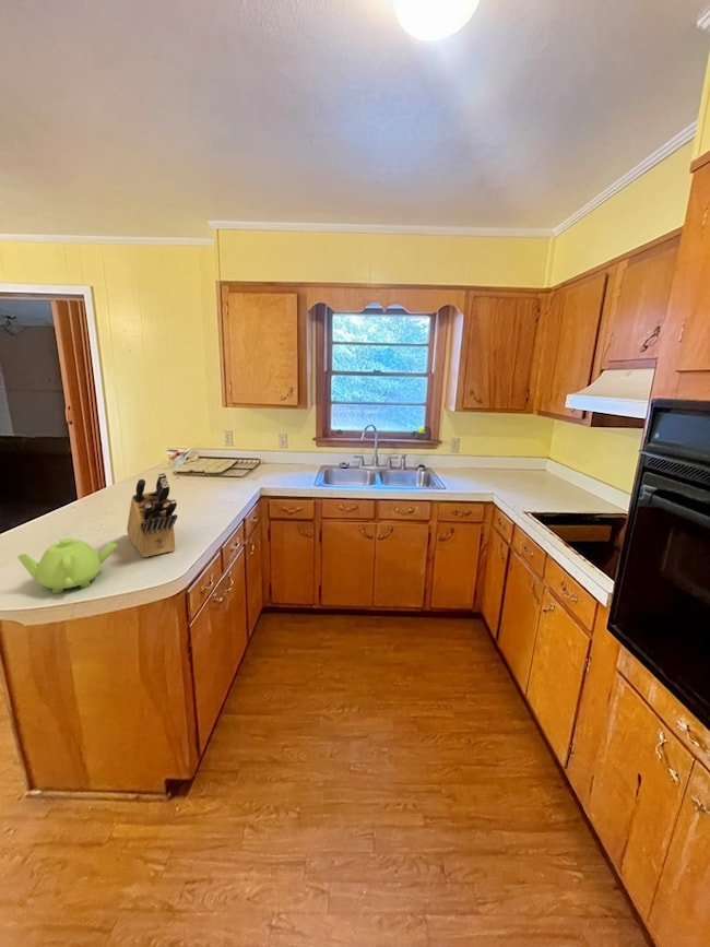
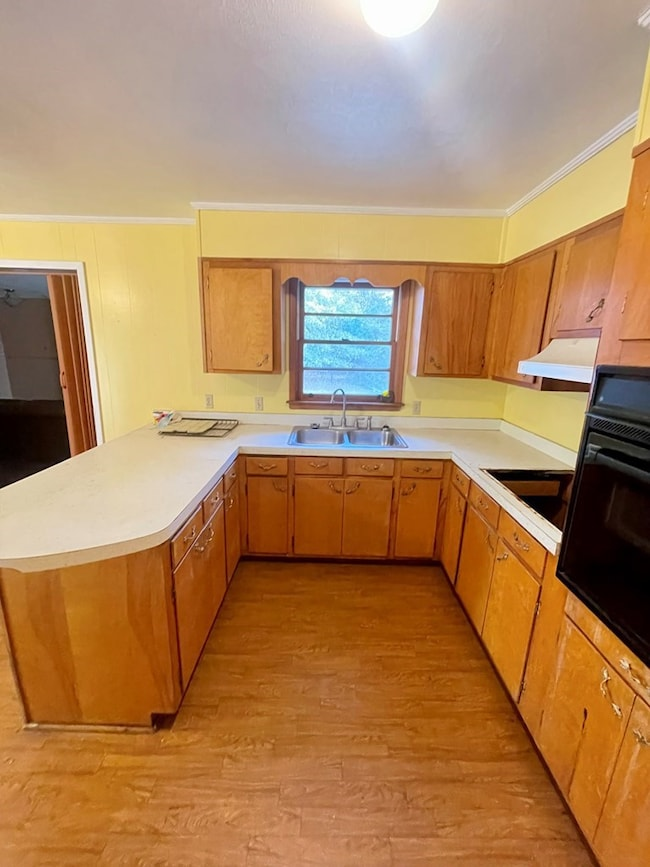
- knife block (150, 508)
- teapot (71, 560)
